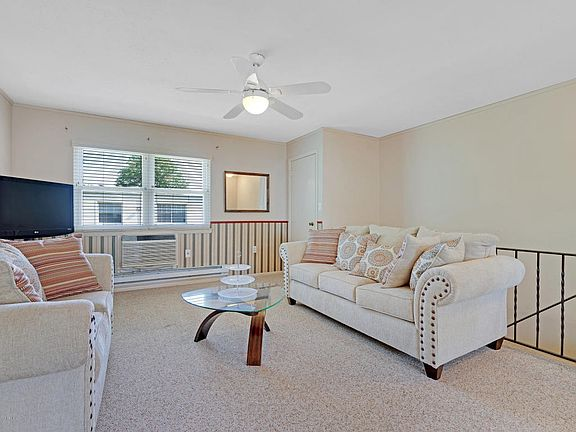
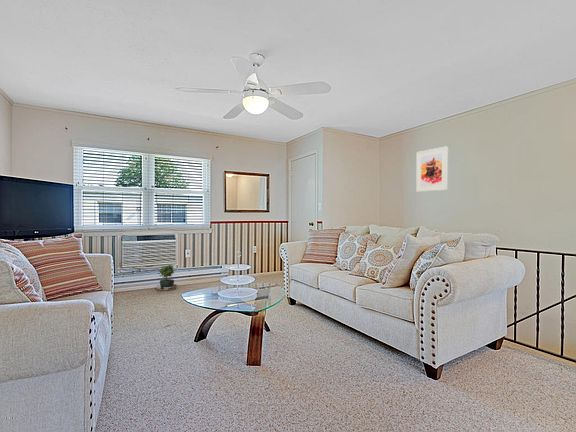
+ potted plant (166, 276)
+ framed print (431, 170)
